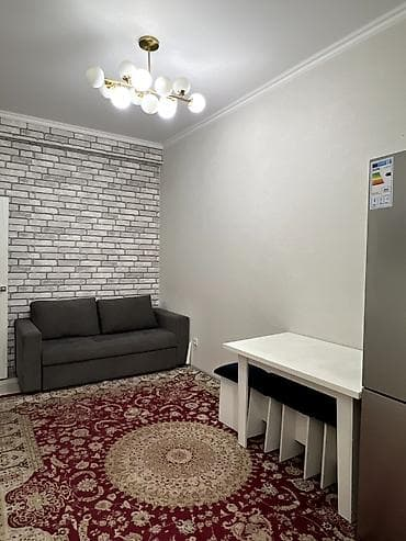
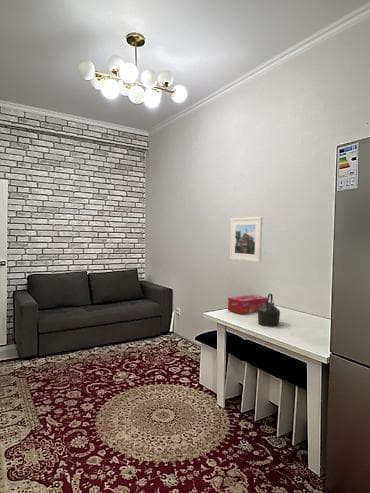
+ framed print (245, 239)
+ kettle (270, 307)
+ tissue box (247, 303)
